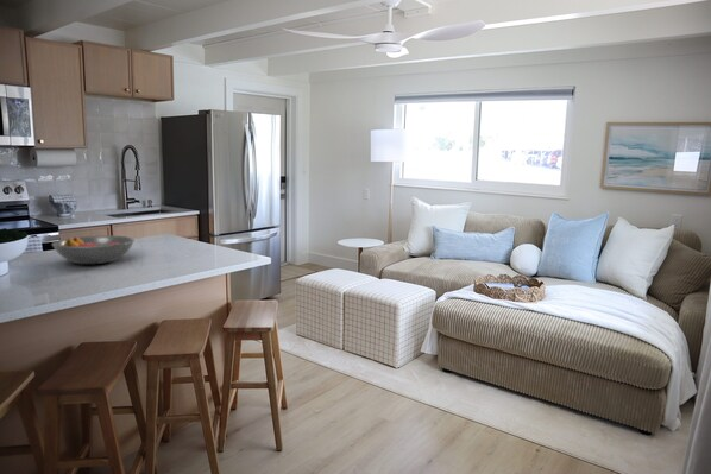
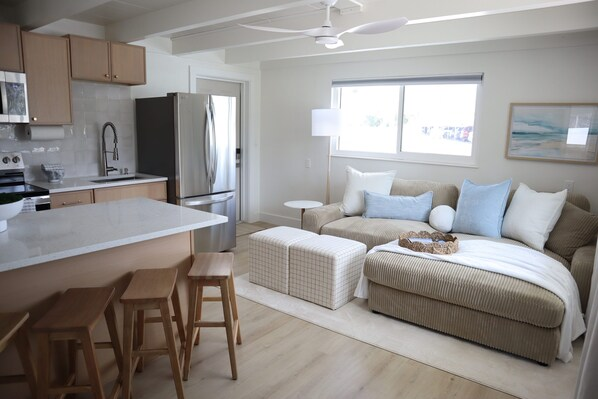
- fruit bowl (94, 248)
